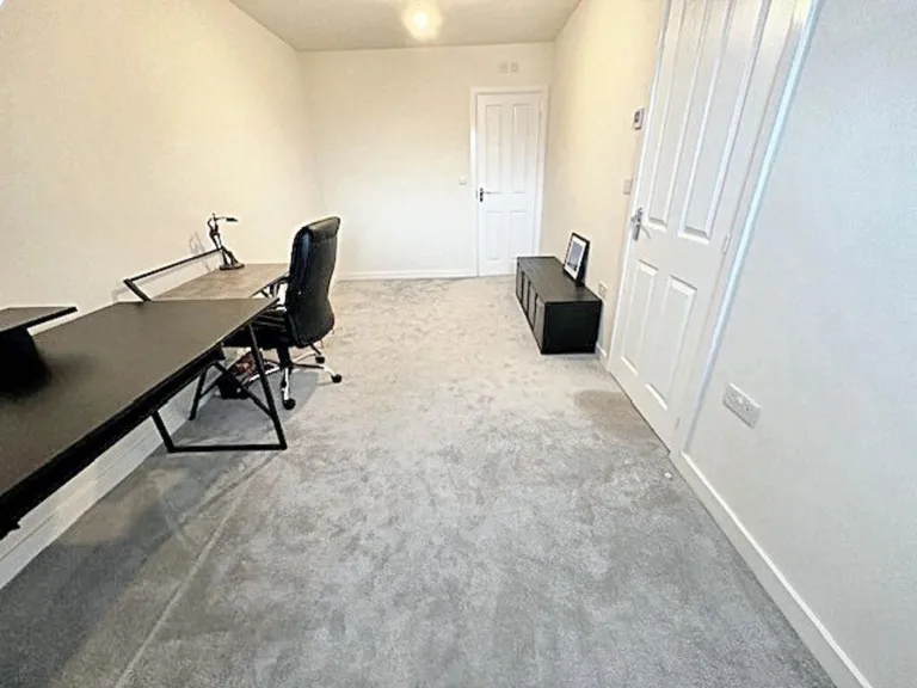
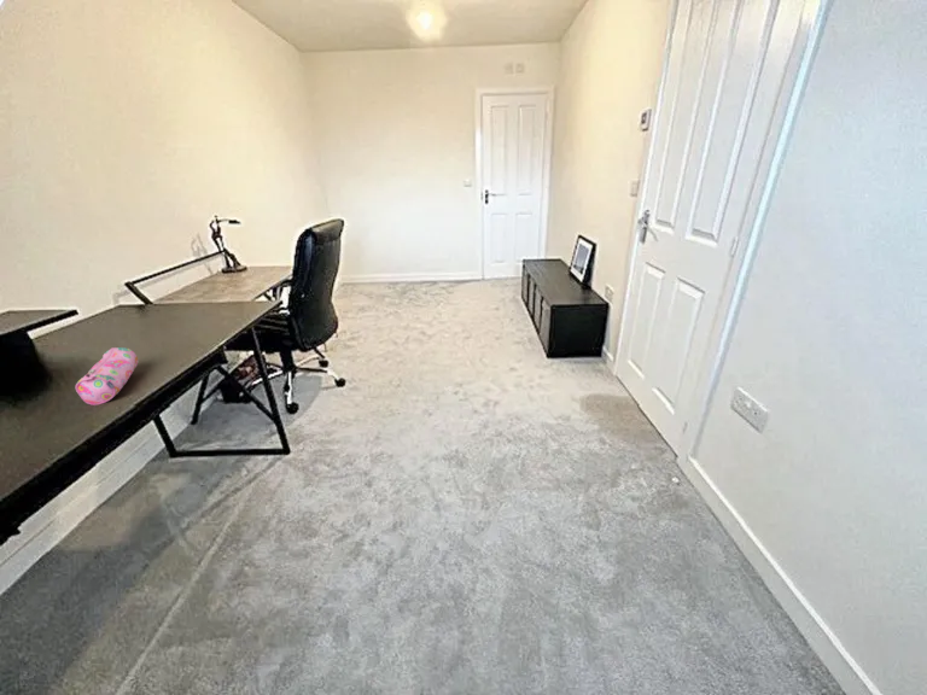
+ pencil case (109, 373)
